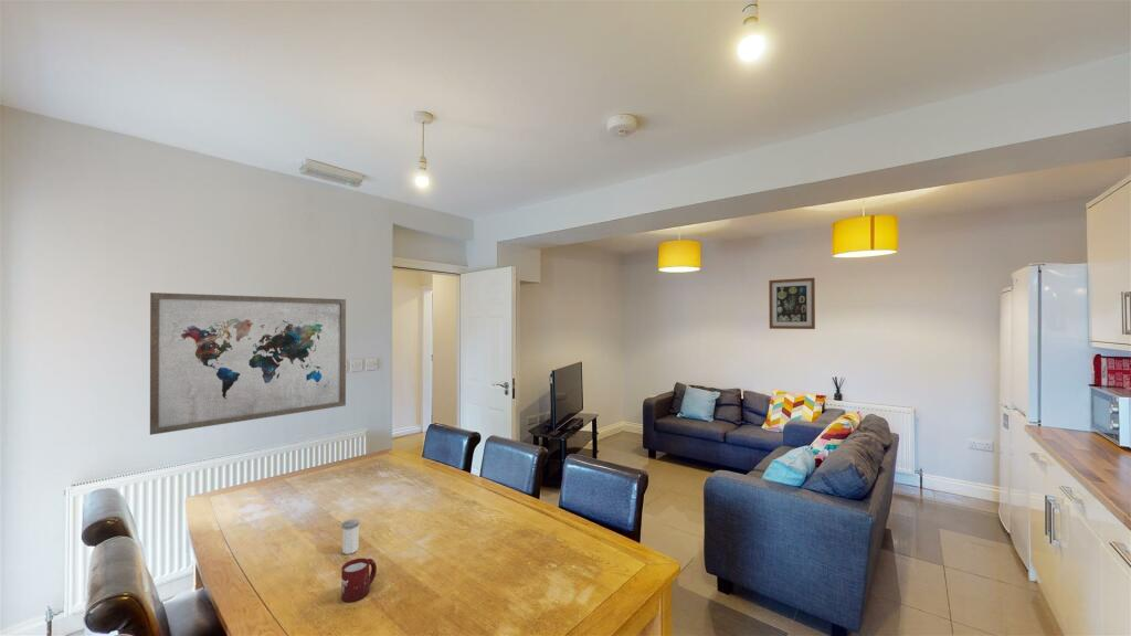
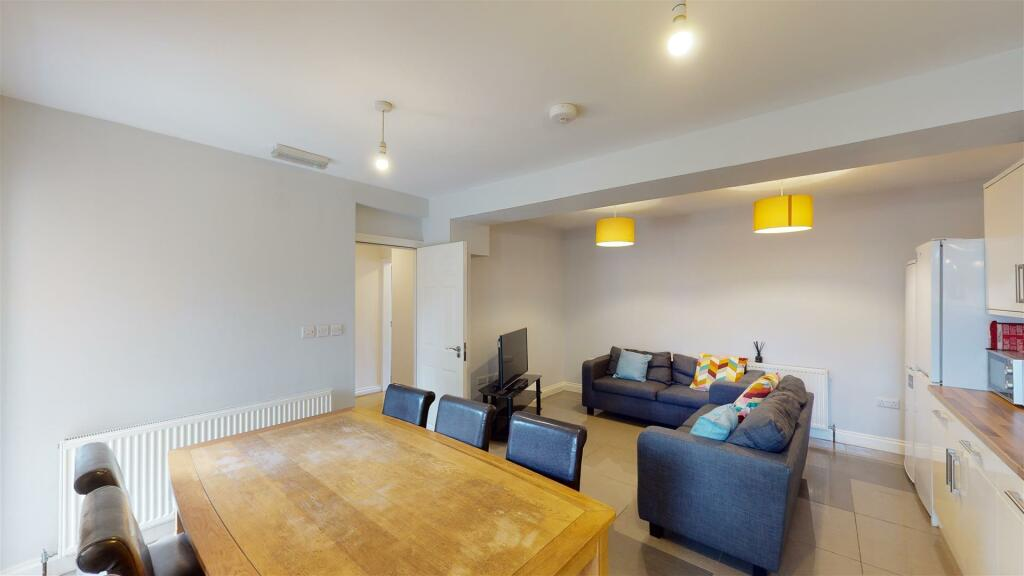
- wall art (791, 304)
- wall art (262, 357)
- cup (360, 576)
- salt shaker (350, 536)
